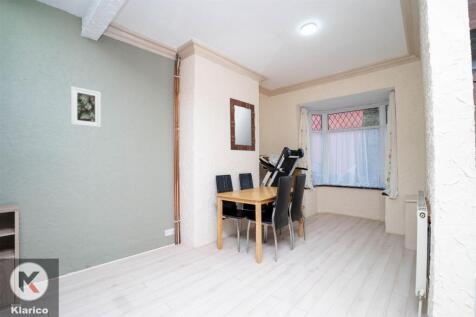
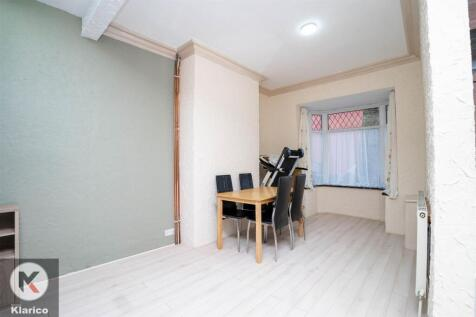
- home mirror (243, 126)
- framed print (86, 107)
